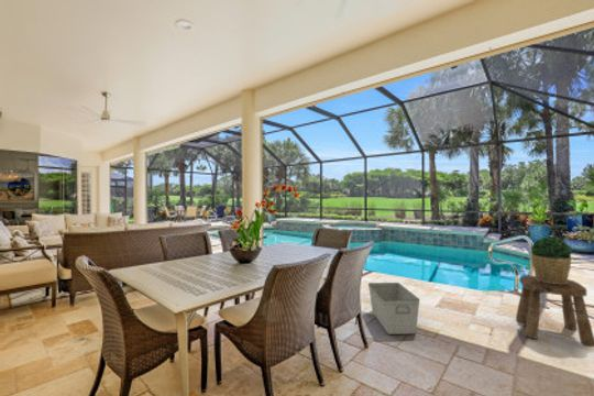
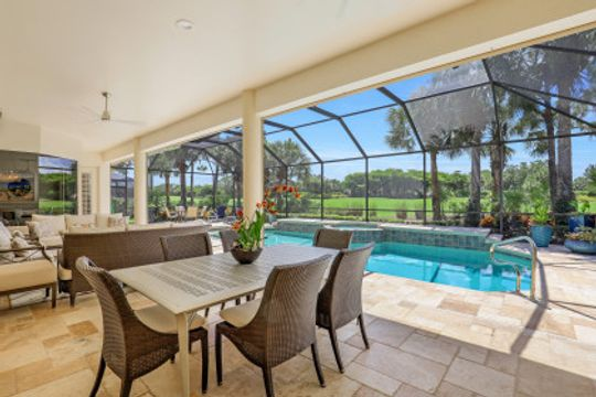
- potted plant (550, 258)
- stool (562, 307)
- storage bin (392, 306)
